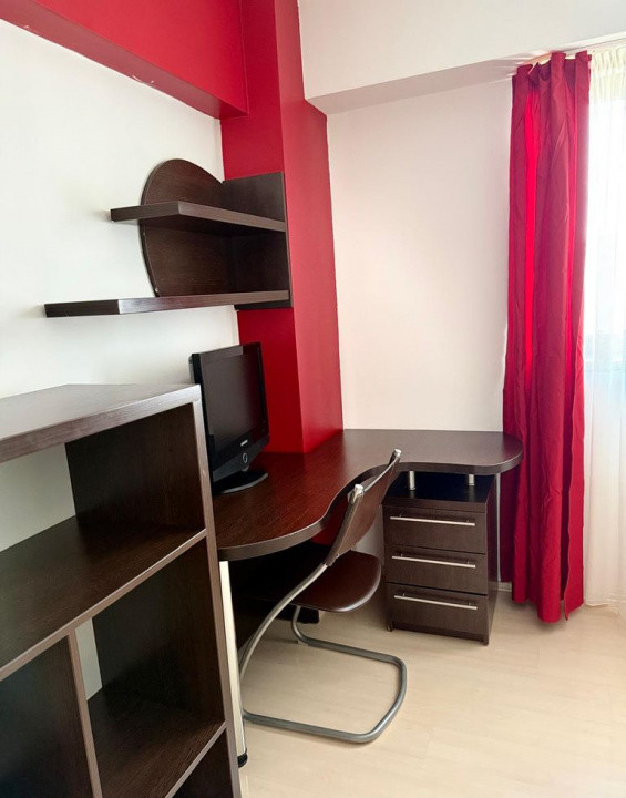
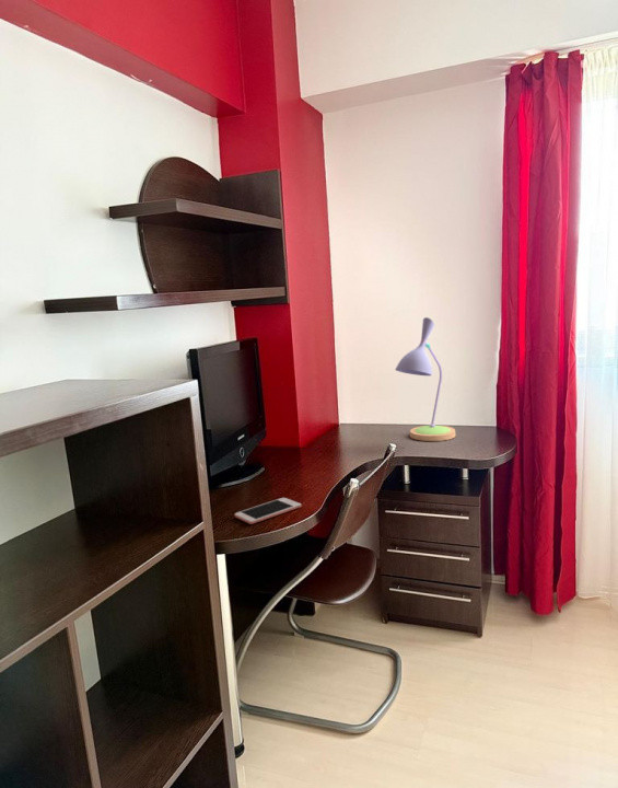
+ cell phone (268, 510)
+ desk lamp (423, 374)
